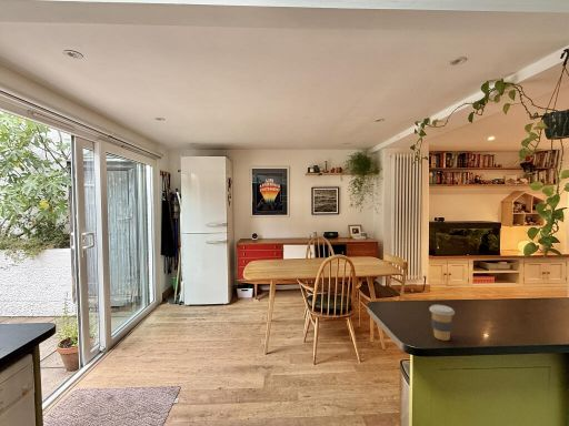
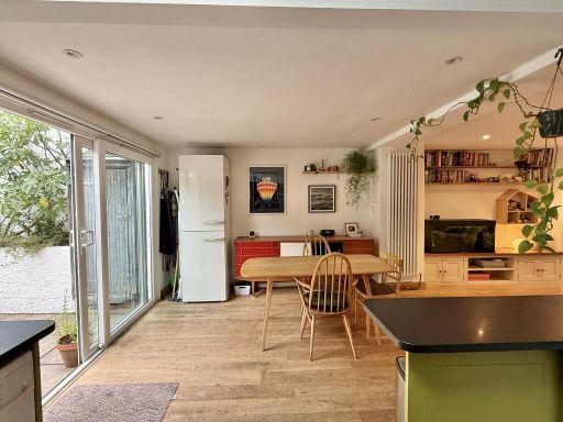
- coffee cup (441, 322)
